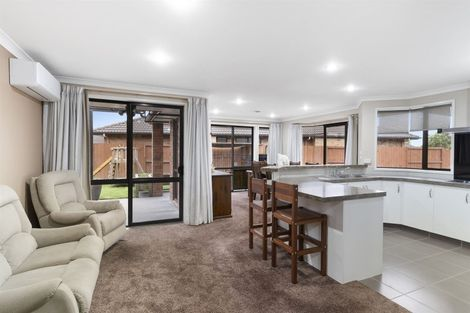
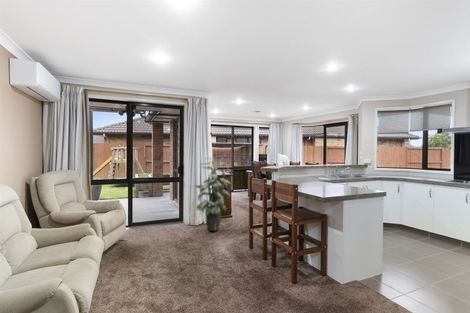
+ indoor plant (212, 193)
